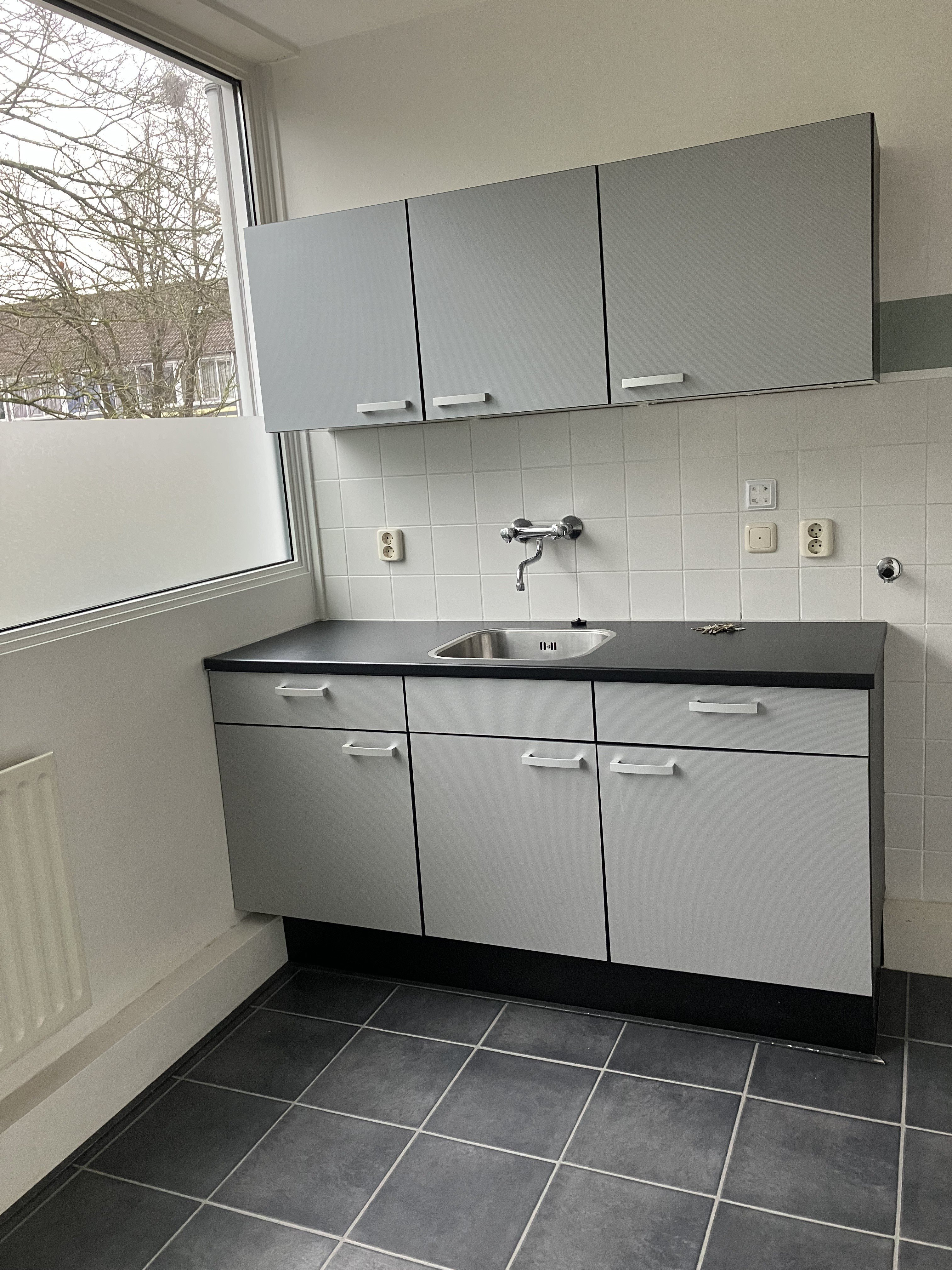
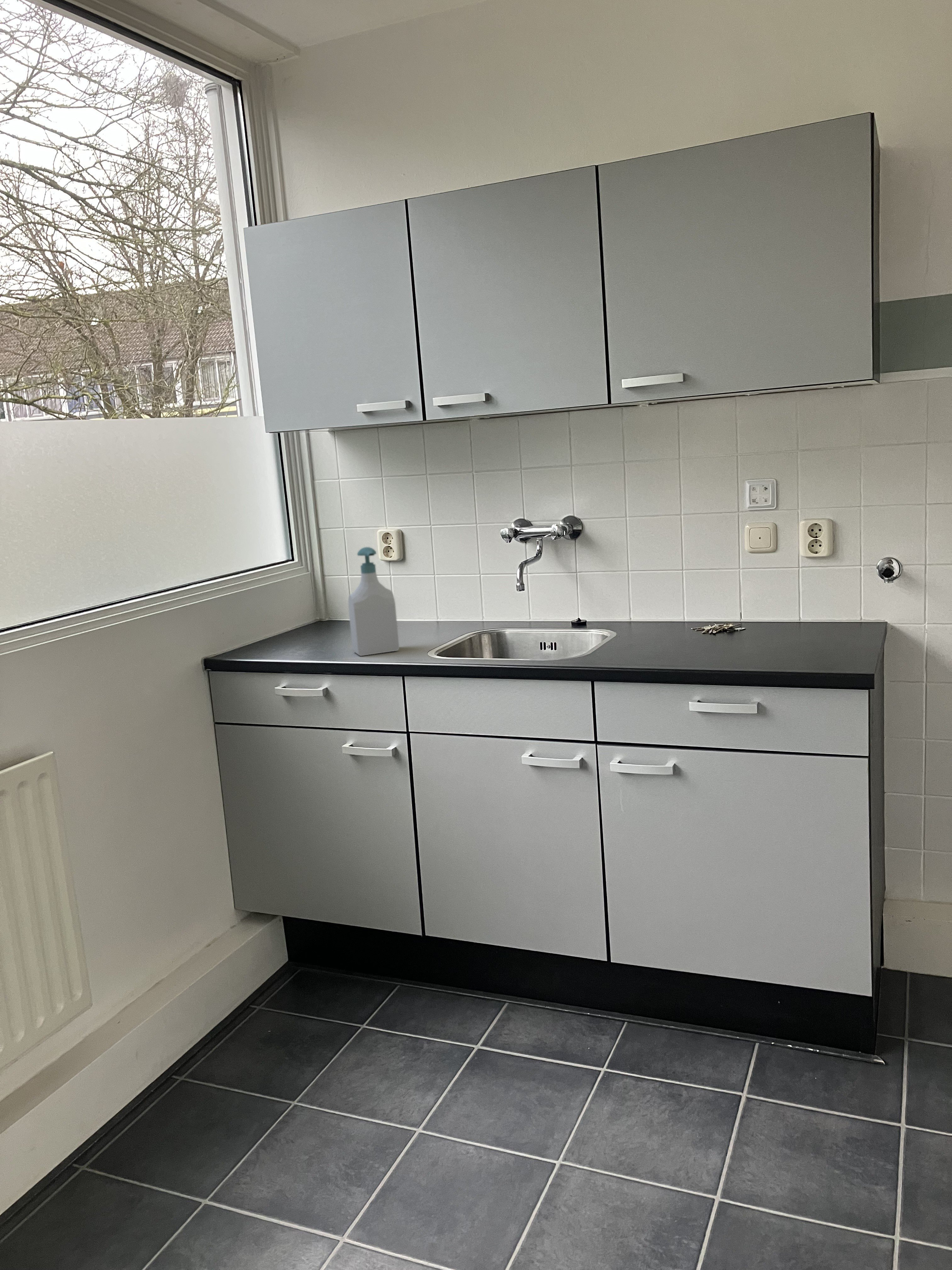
+ soap bottle (372, 600)
